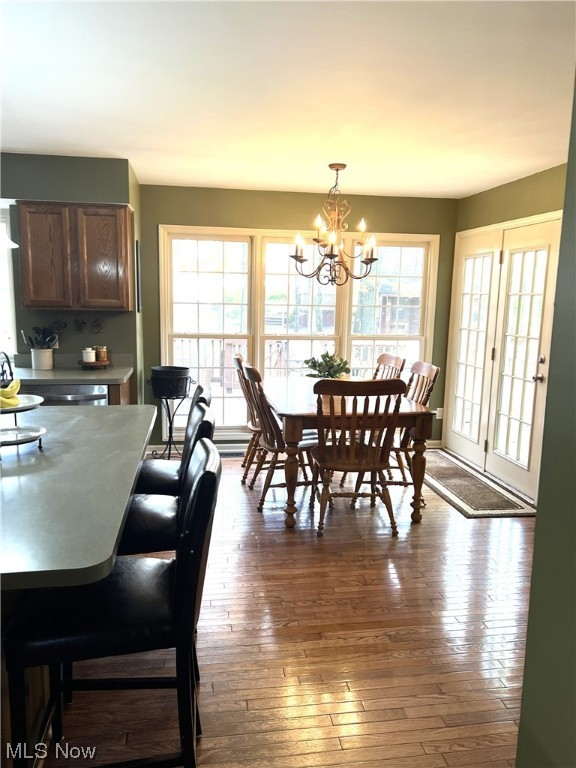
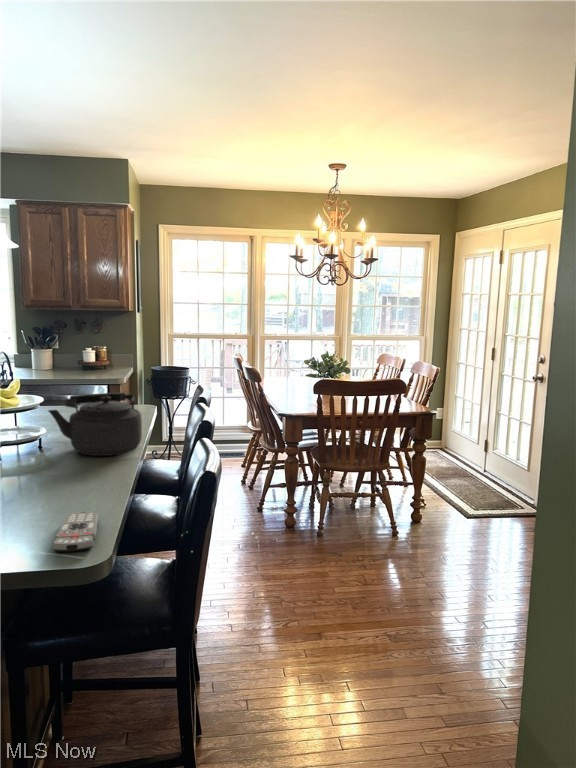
+ kettle (103, 422)
+ remote control (78, 530)
